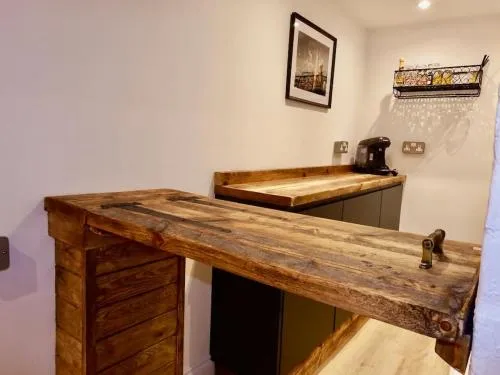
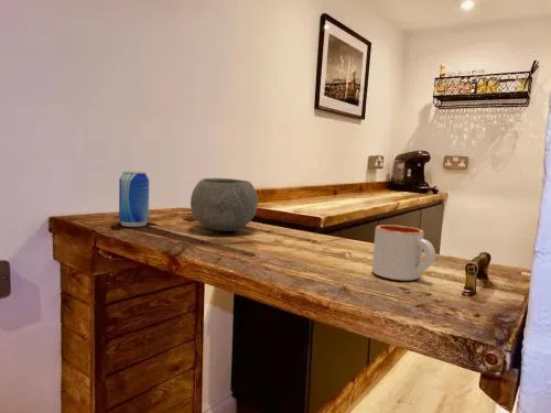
+ beer can (133, 198)
+ bowl (224, 205)
+ mug (403, 252)
